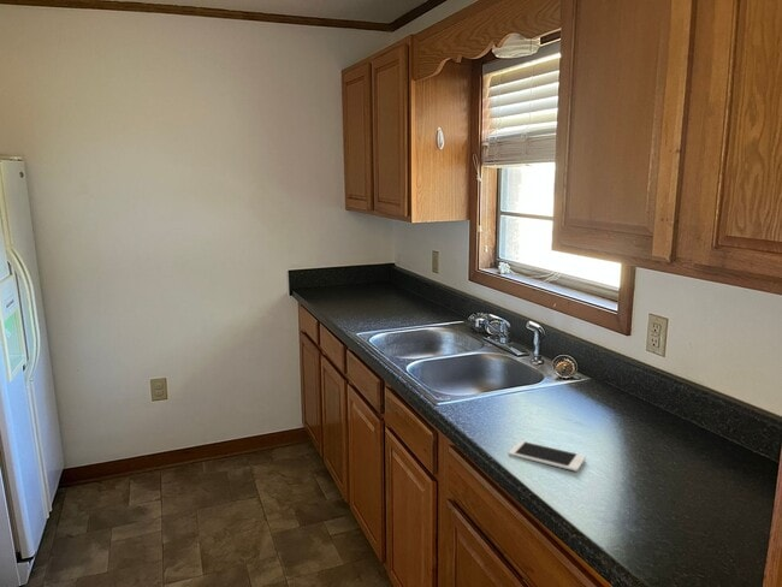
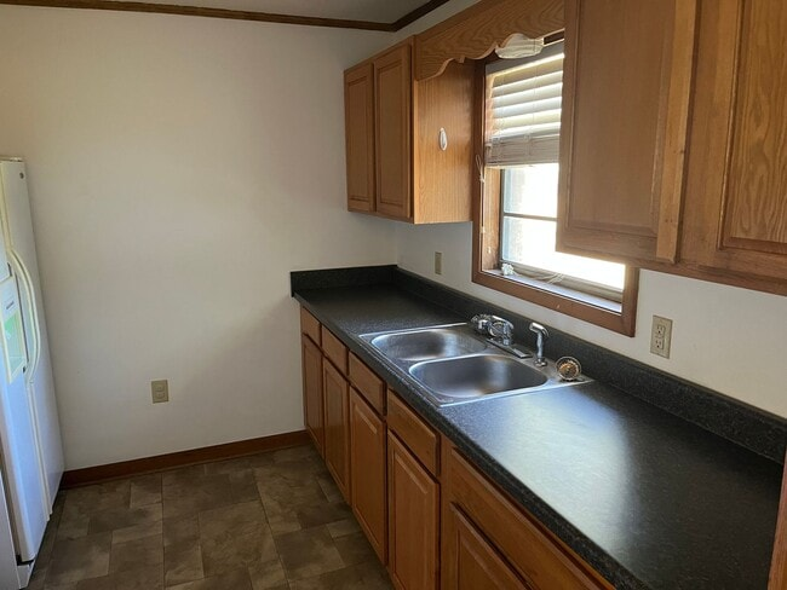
- cell phone (546, 455)
